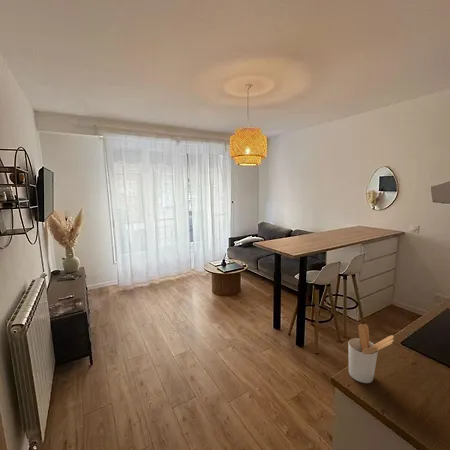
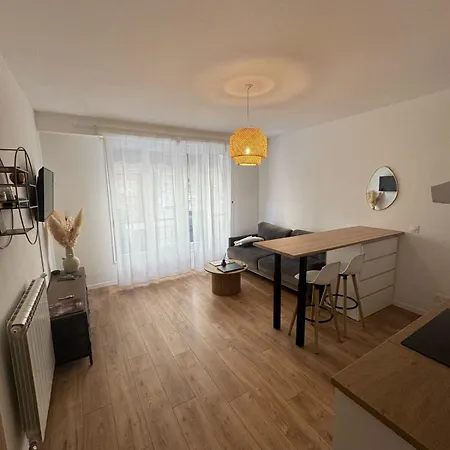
- utensil holder (370, 355)
